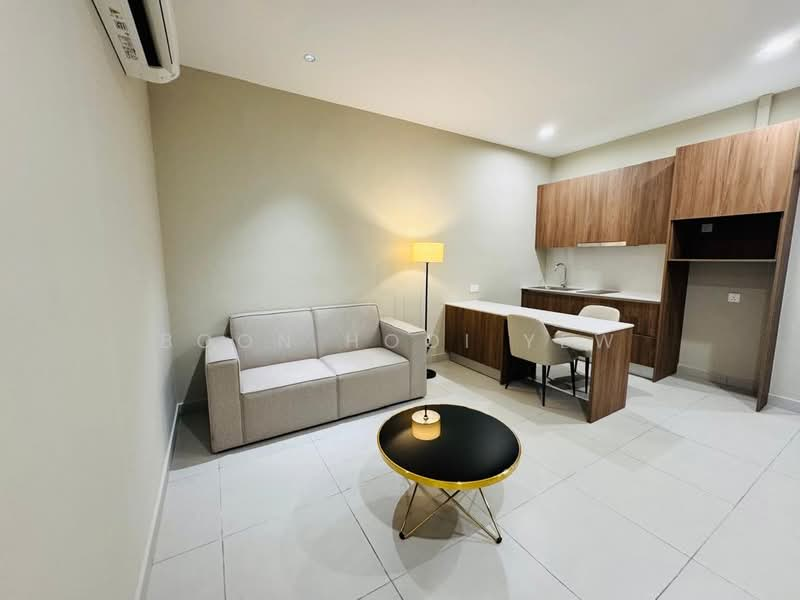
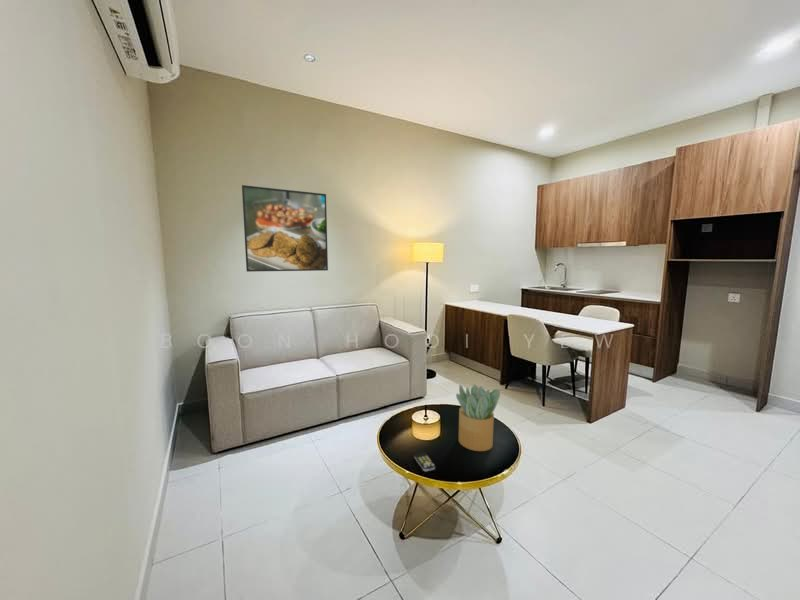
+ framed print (288, 231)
+ remote control (424, 461)
+ potted plant (478, 416)
